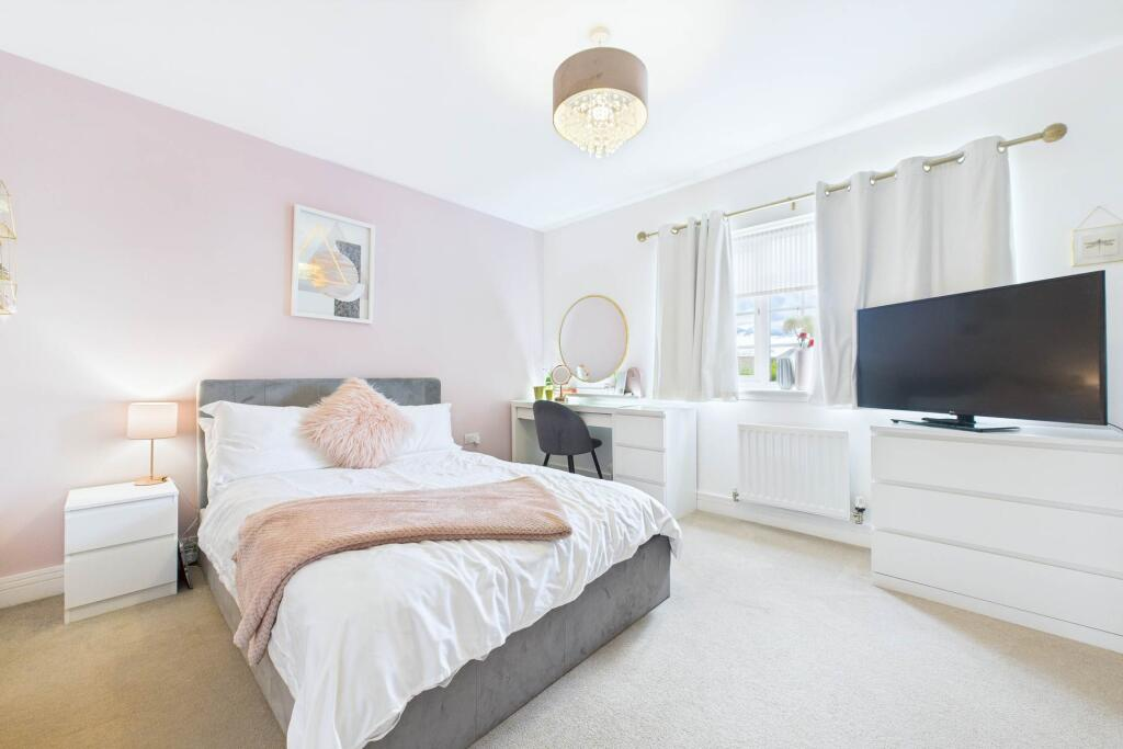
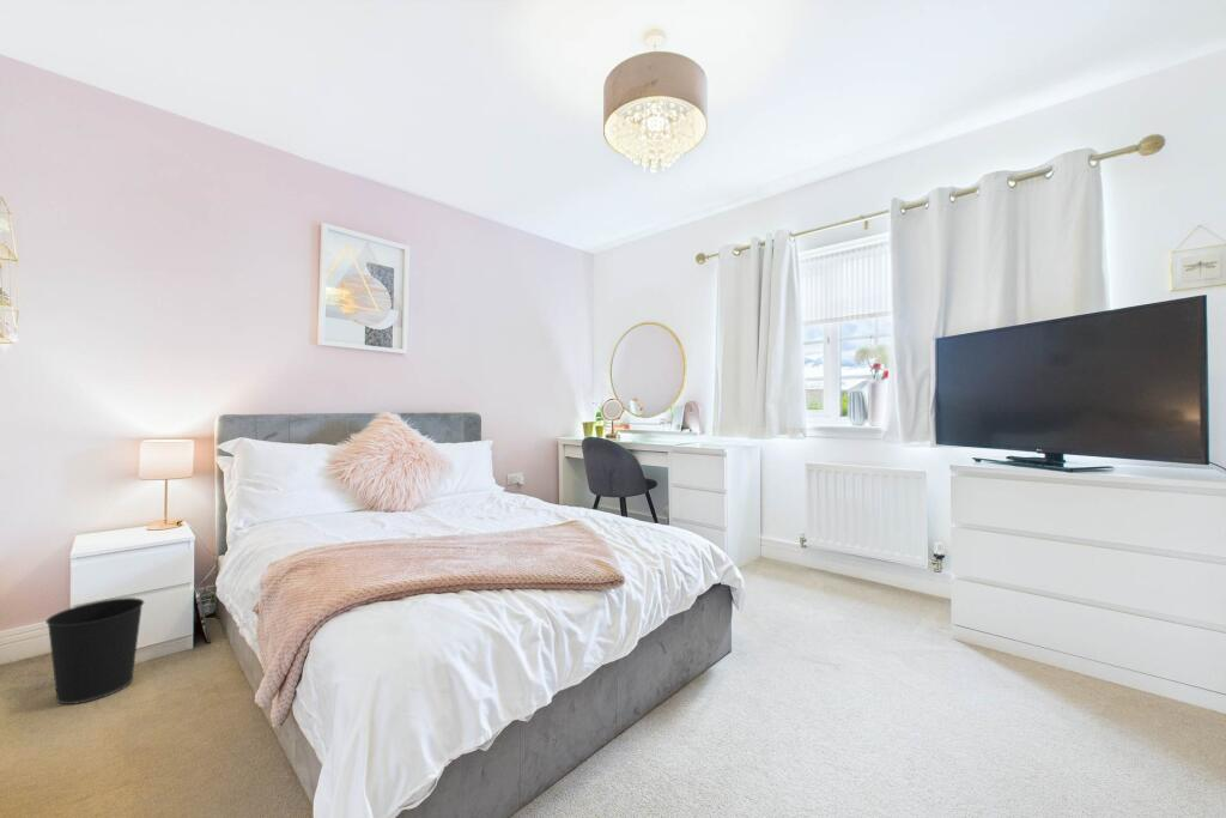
+ wastebasket (96, 649)
